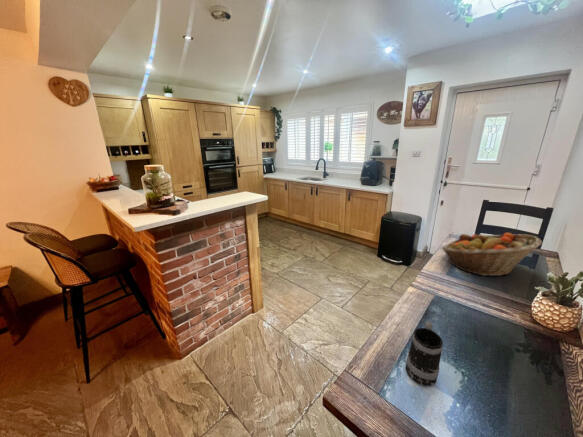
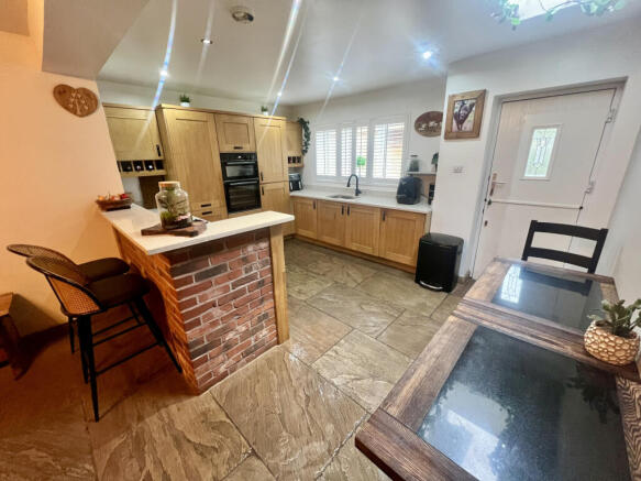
- mug (425, 351)
- fruit basket (486, 249)
